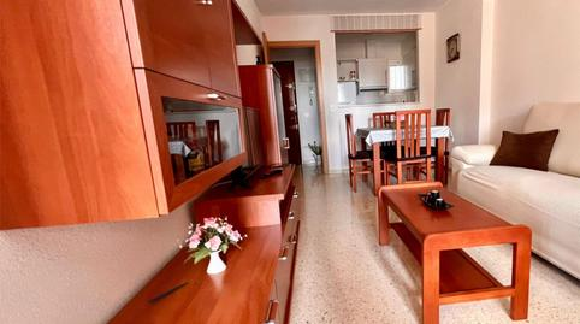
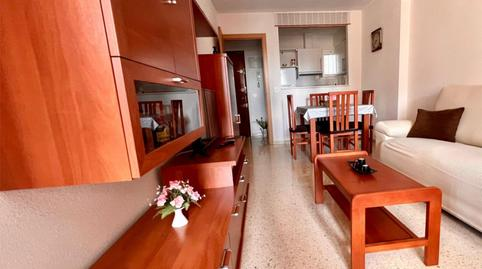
- pen (170, 290)
